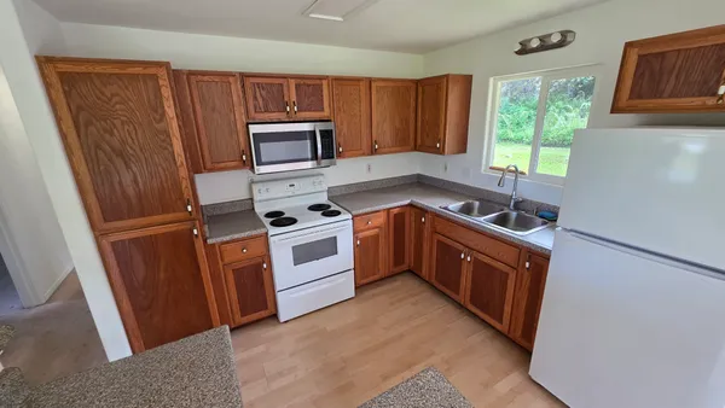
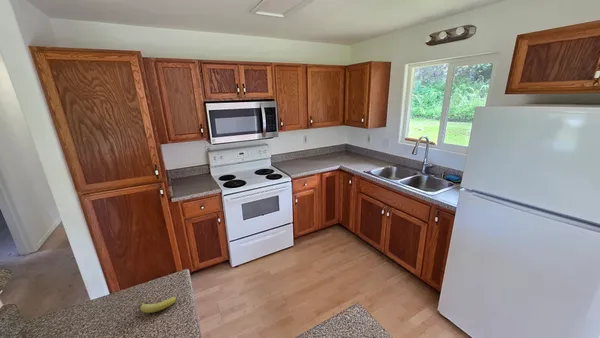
+ fruit (155, 304)
